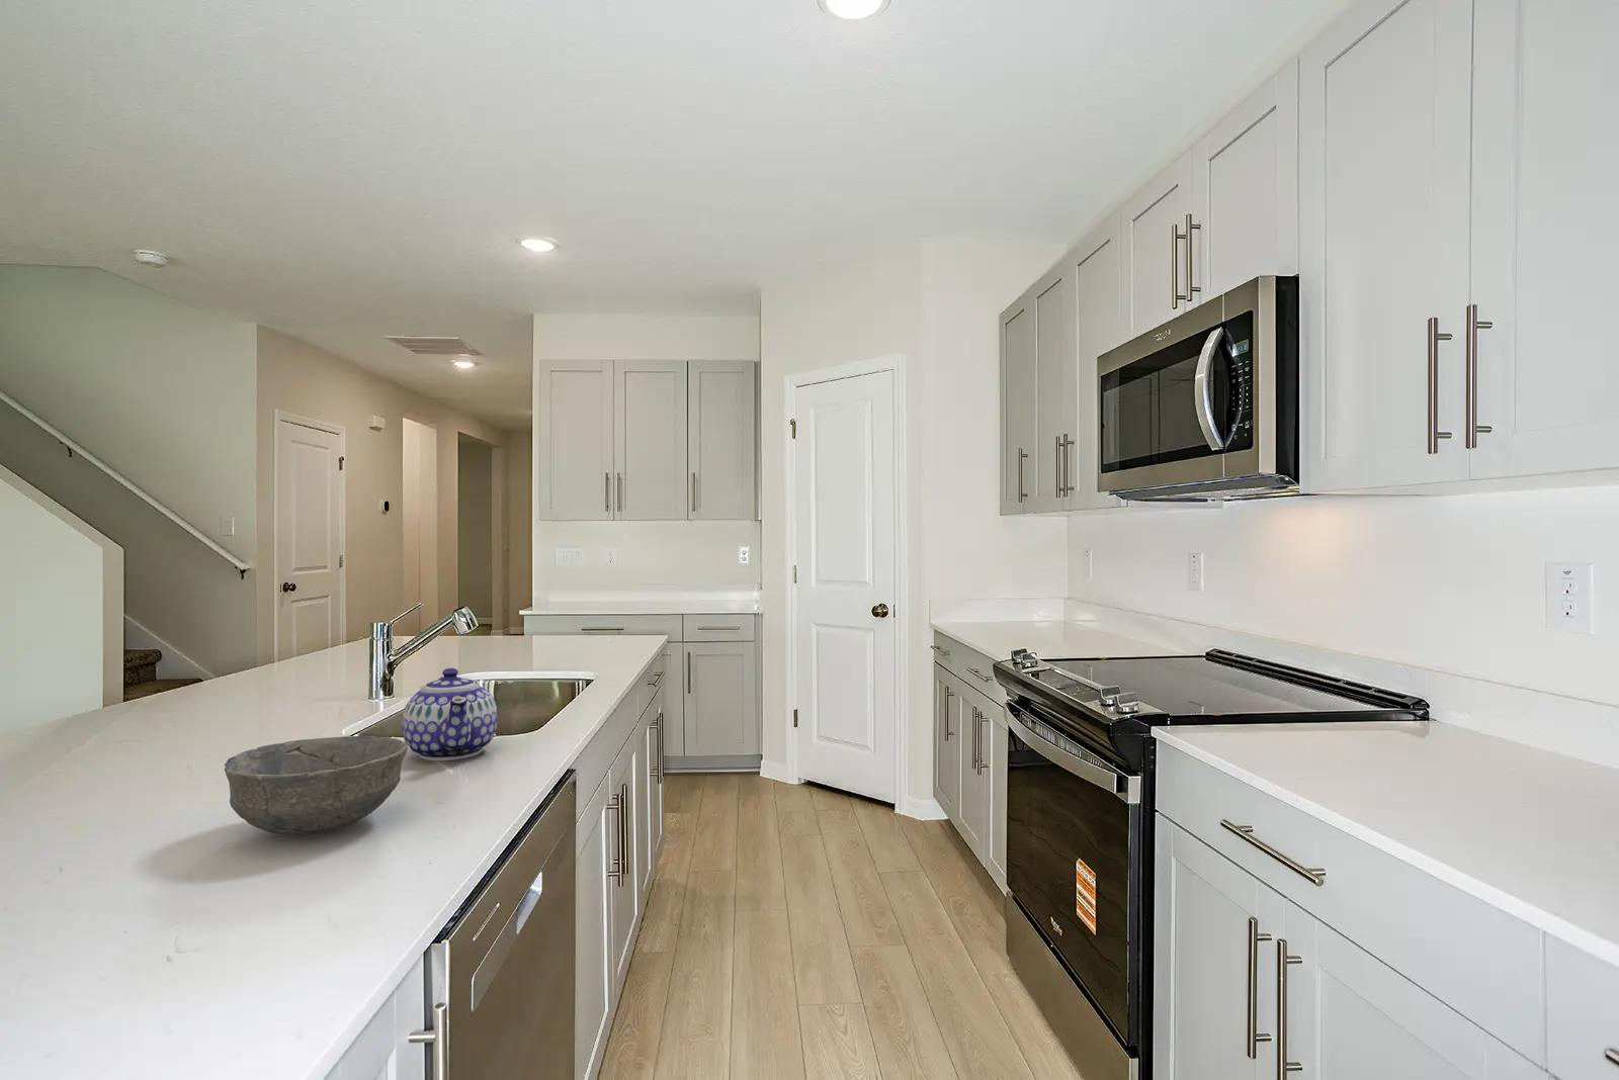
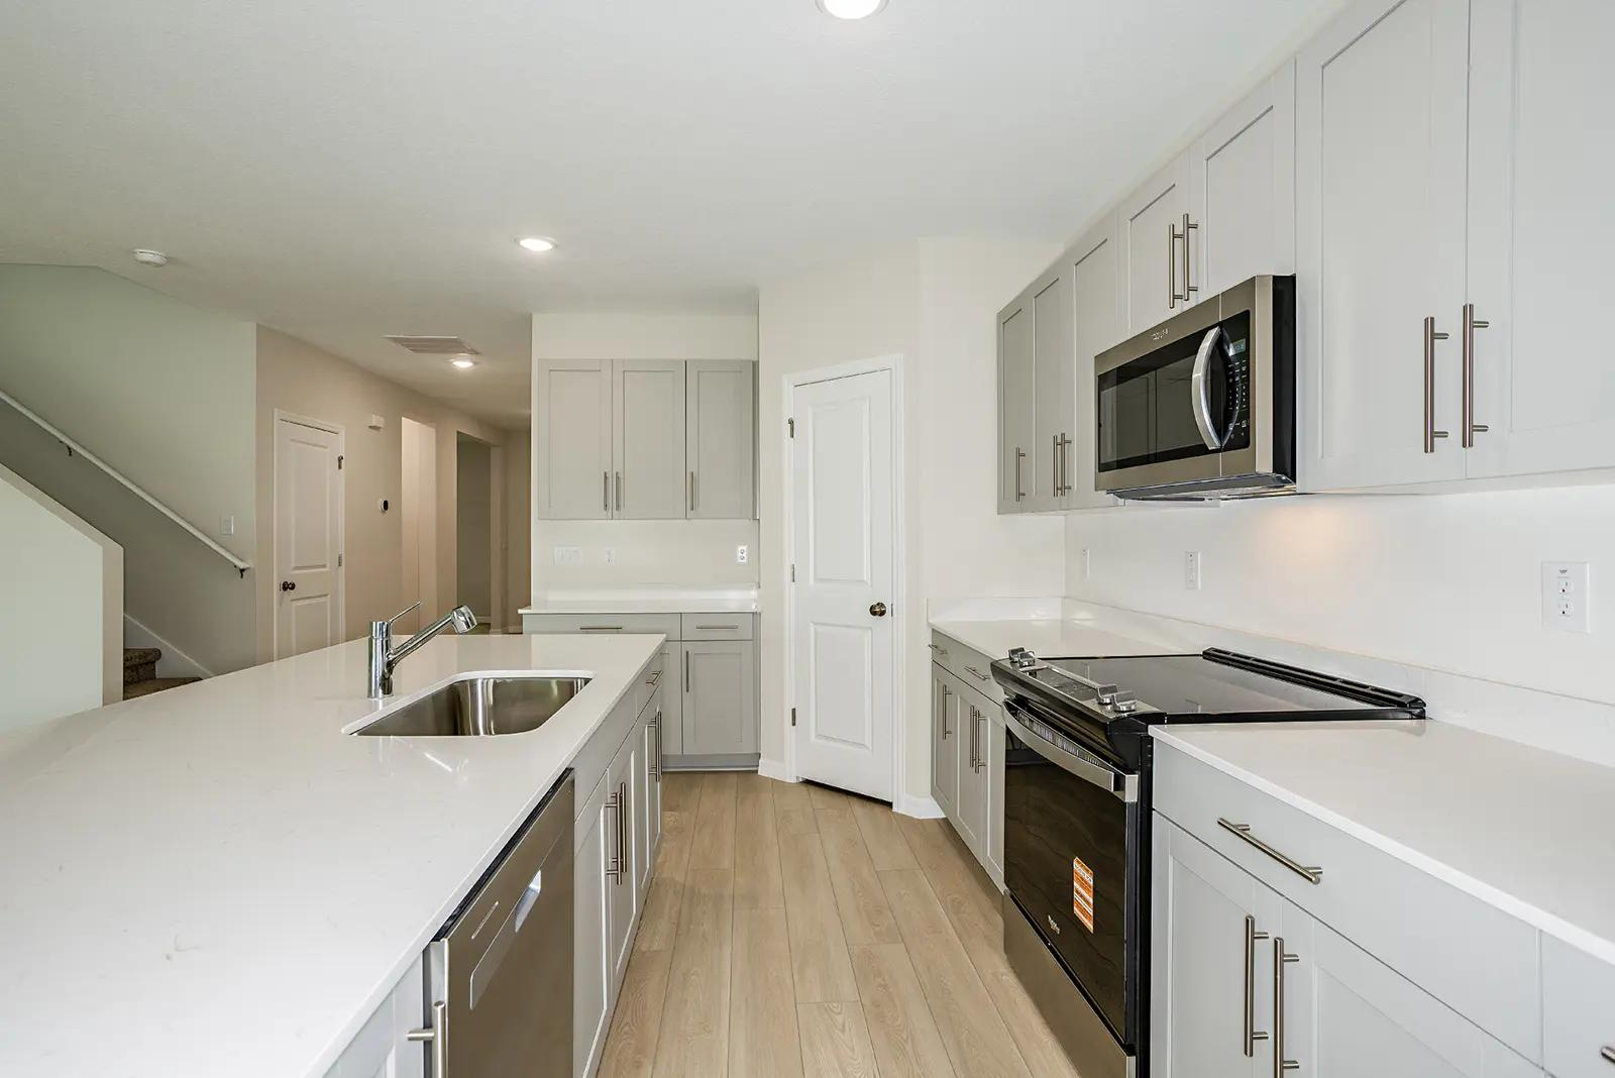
- teapot (451, 710)
- bowl (319, 788)
